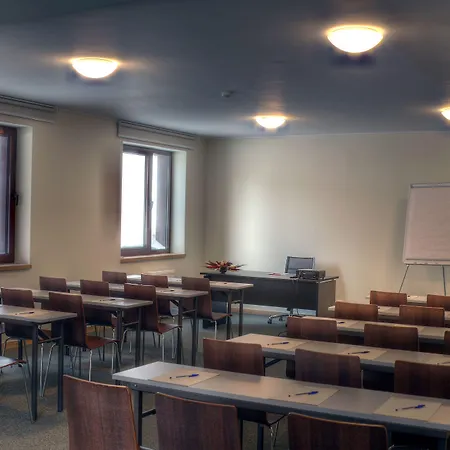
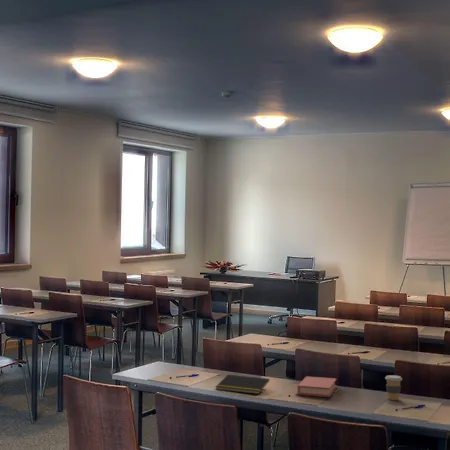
+ coffee cup (393, 387)
+ book (317, 386)
+ notepad (242, 383)
